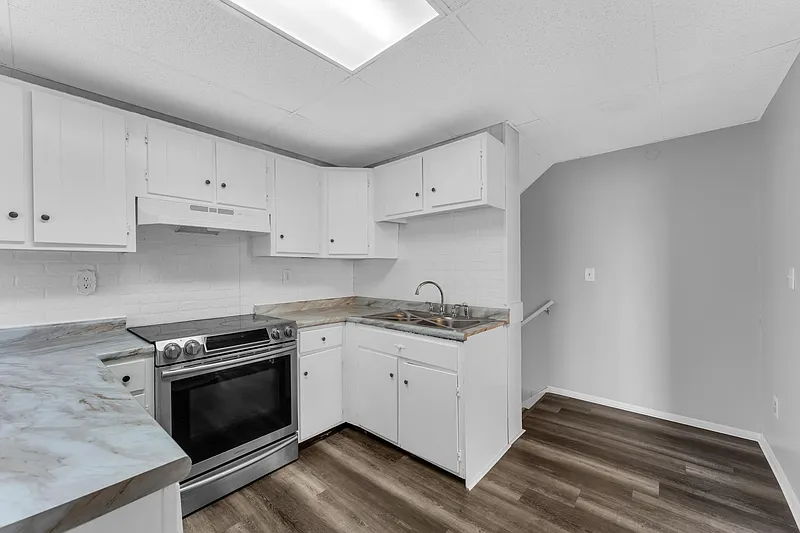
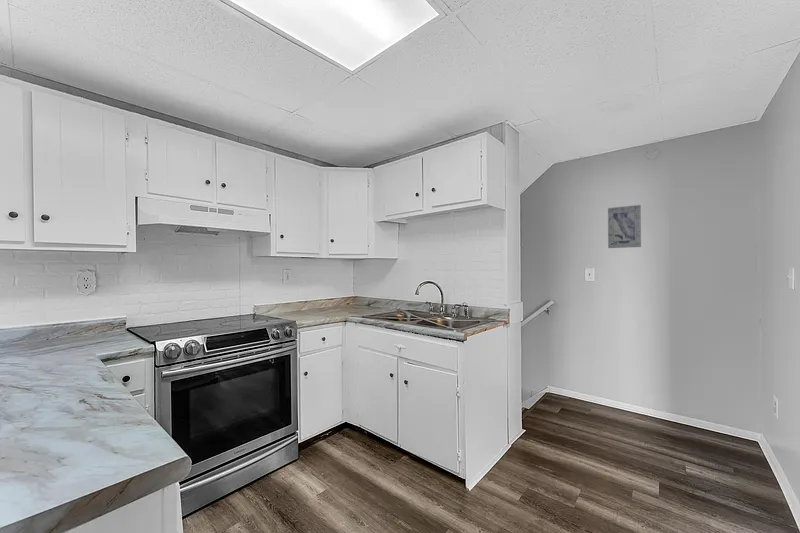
+ wall art (624, 227)
